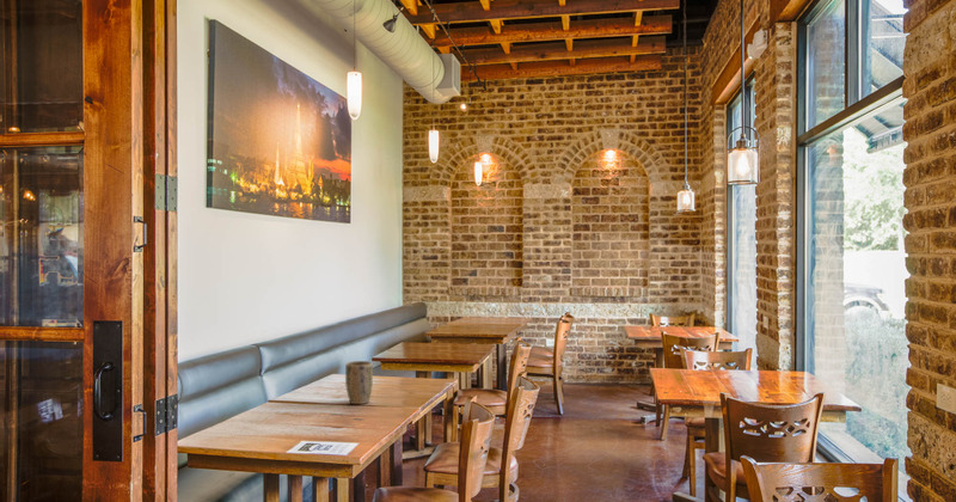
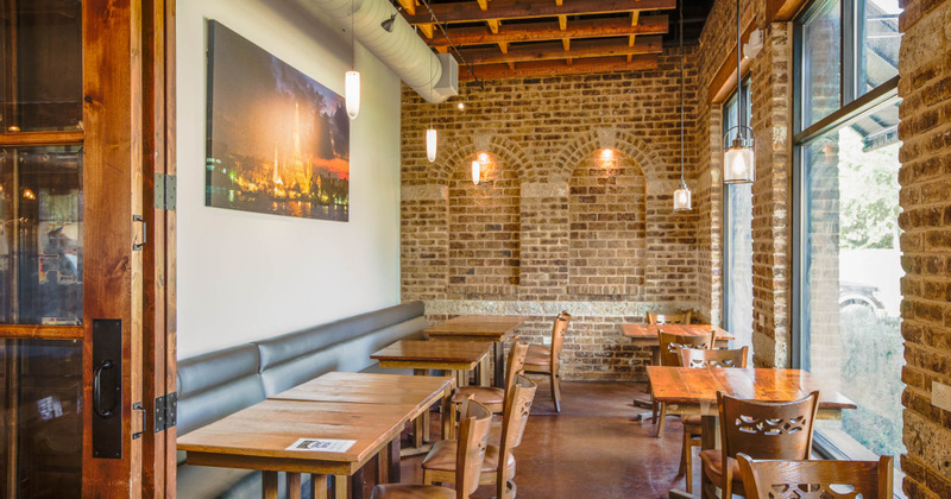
- plant pot (358, 382)
